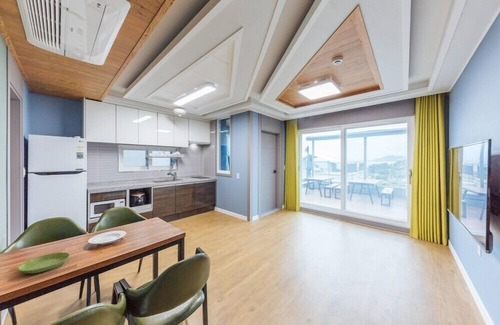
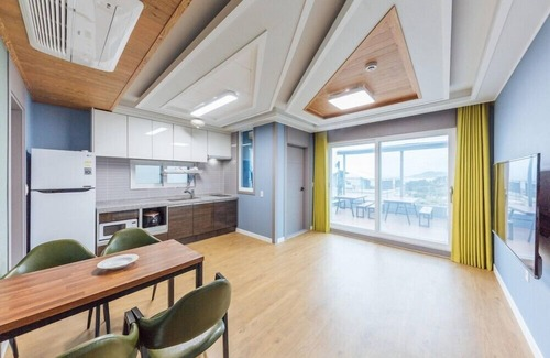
- saucer (45, 263)
